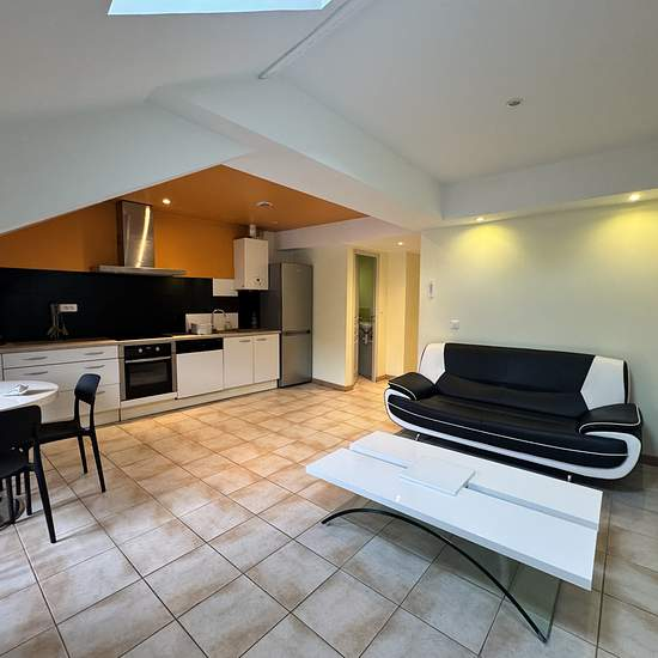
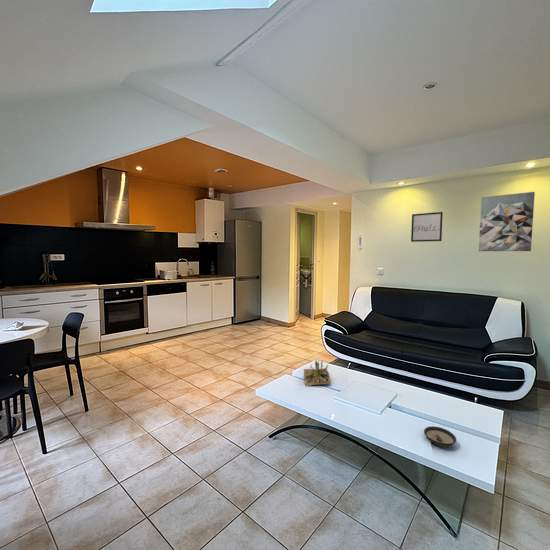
+ succulent plant (316, 370)
+ saucer (439, 438)
+ wall art (426, 227)
+ wall art (505, 223)
